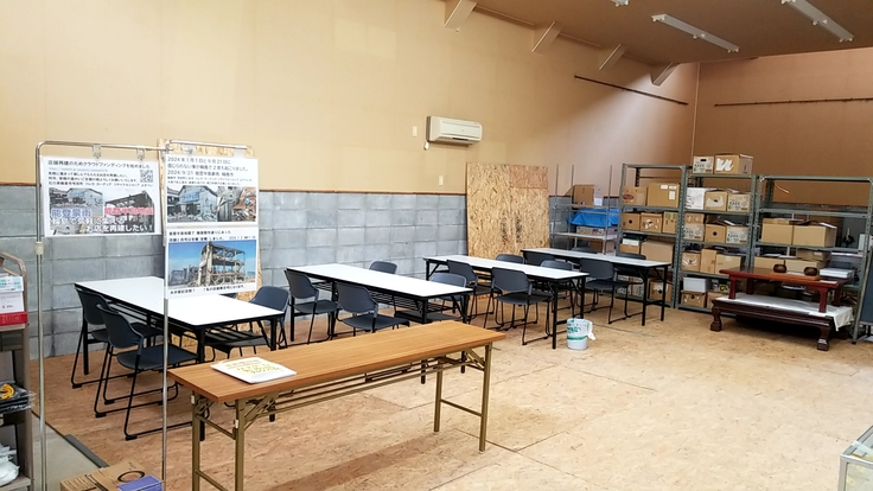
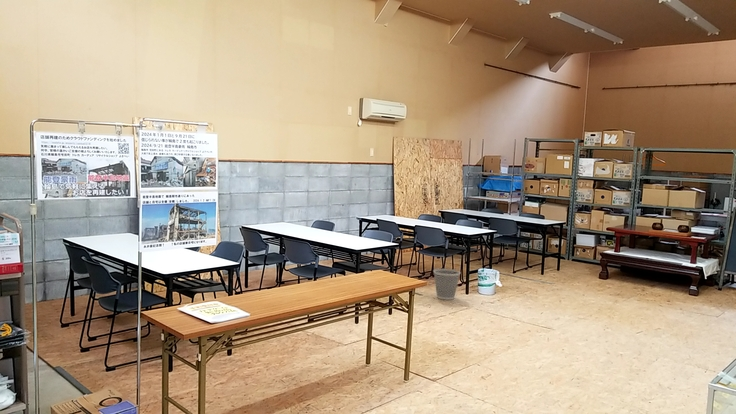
+ wastebasket (446, 284)
